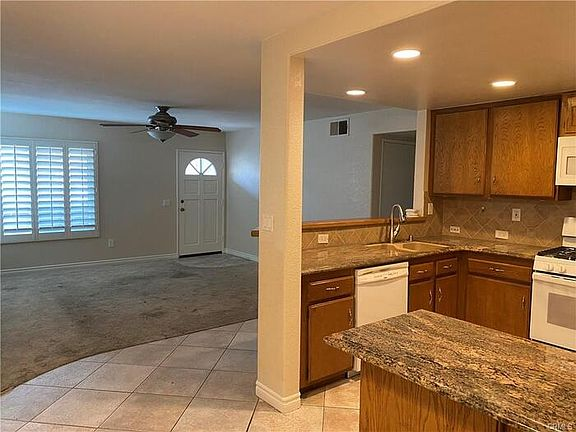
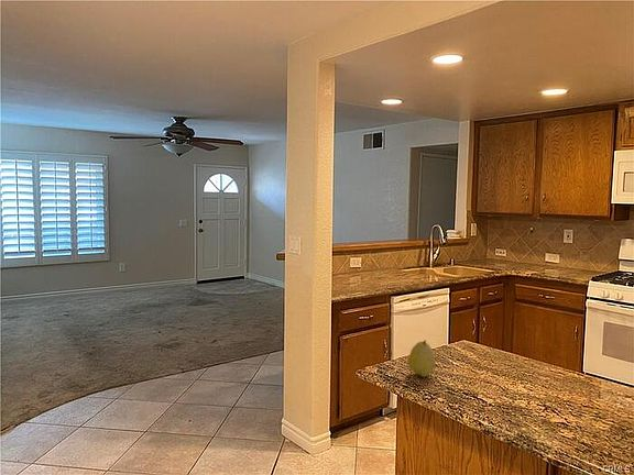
+ fruit (420, 356)
